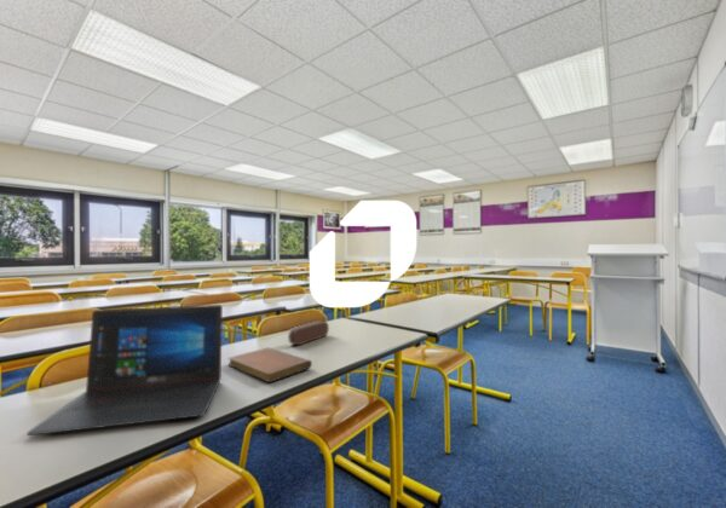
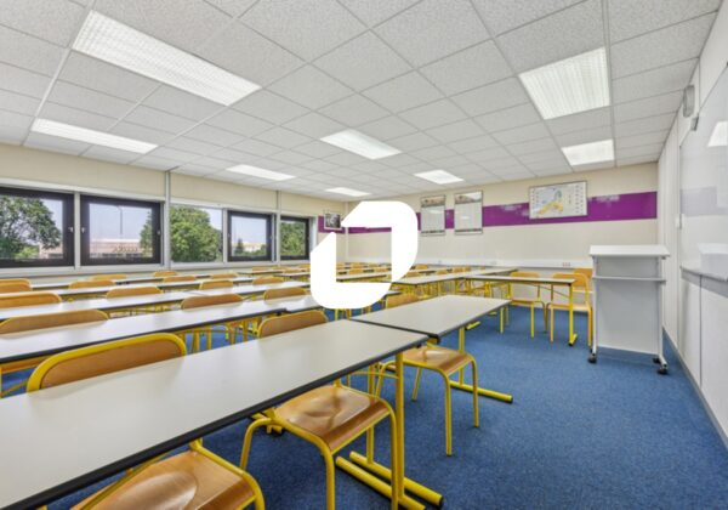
- notebook (269, 362)
- laptop (143, 358)
- pencil case (309, 331)
